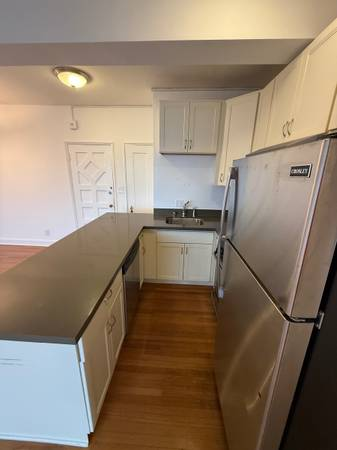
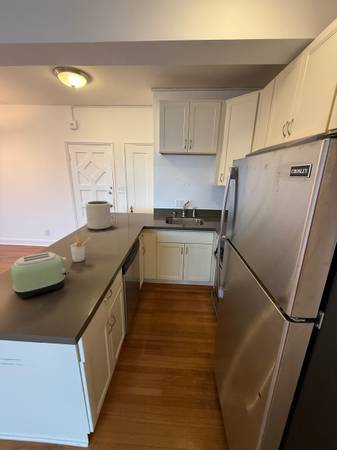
+ toaster (41, 272)
+ plant pot (98, 214)
+ utensil holder (81, 248)
